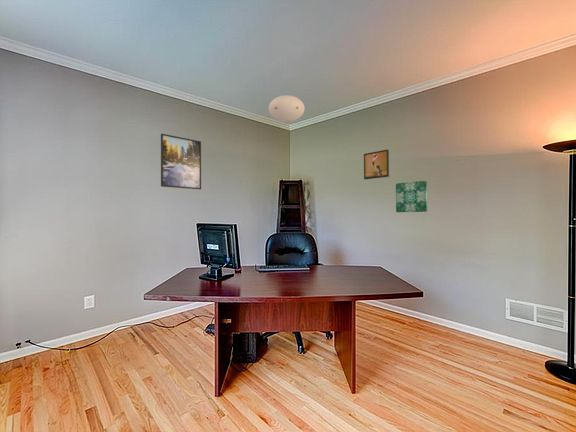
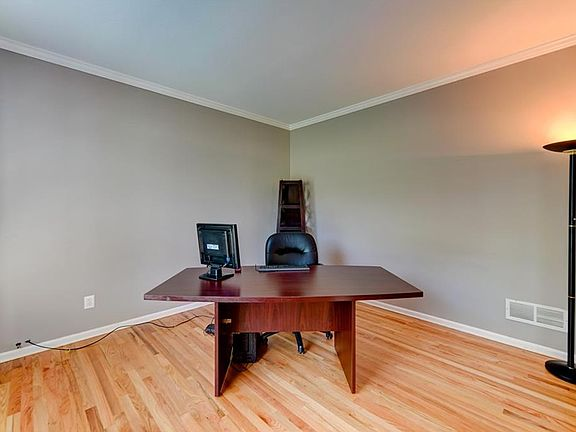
- wall art (411, 197)
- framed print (181, 162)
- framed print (376, 164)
- ceiling light (286, 108)
